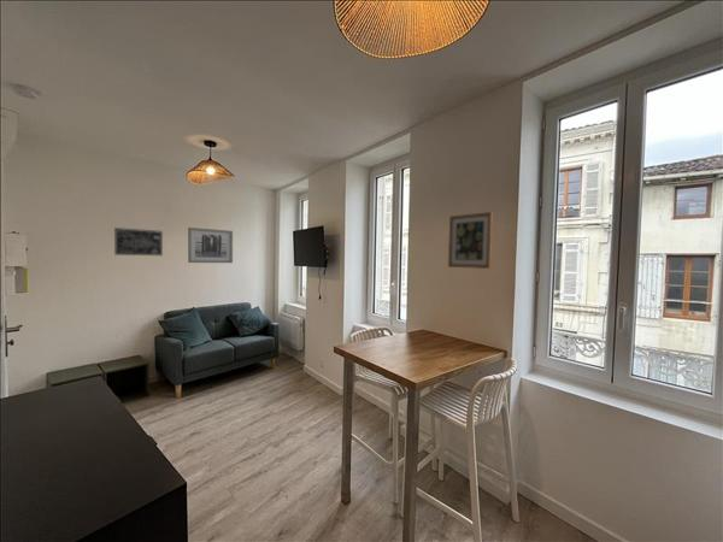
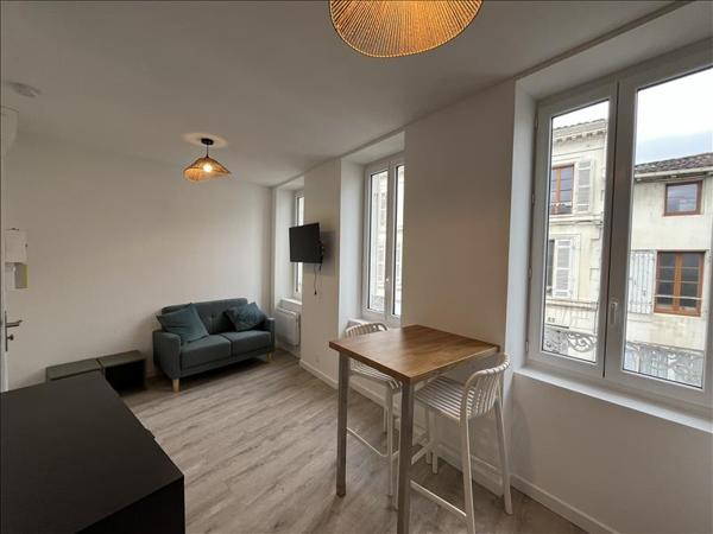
- wall art (469, 241)
- wall art (139, 242)
- wall art (211, 246)
